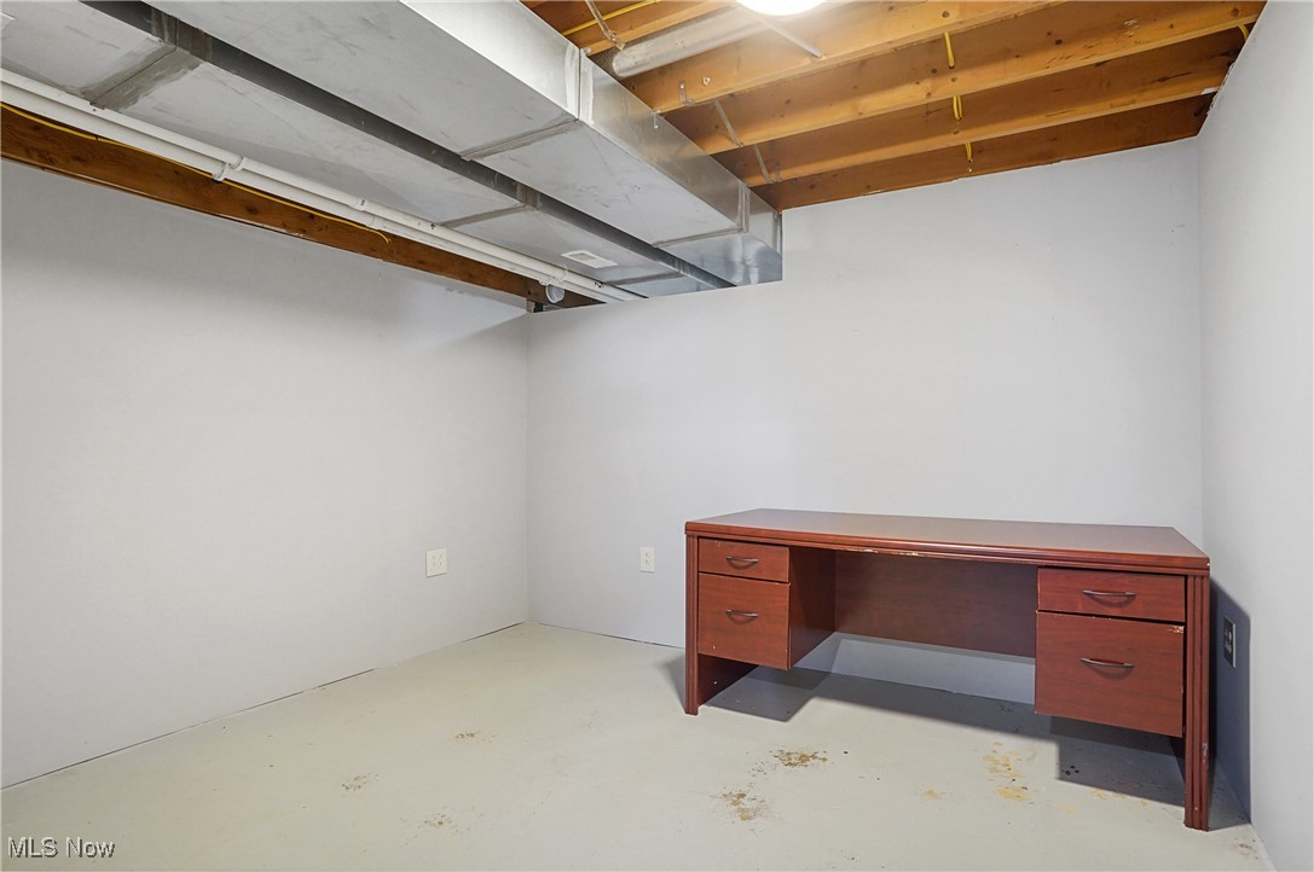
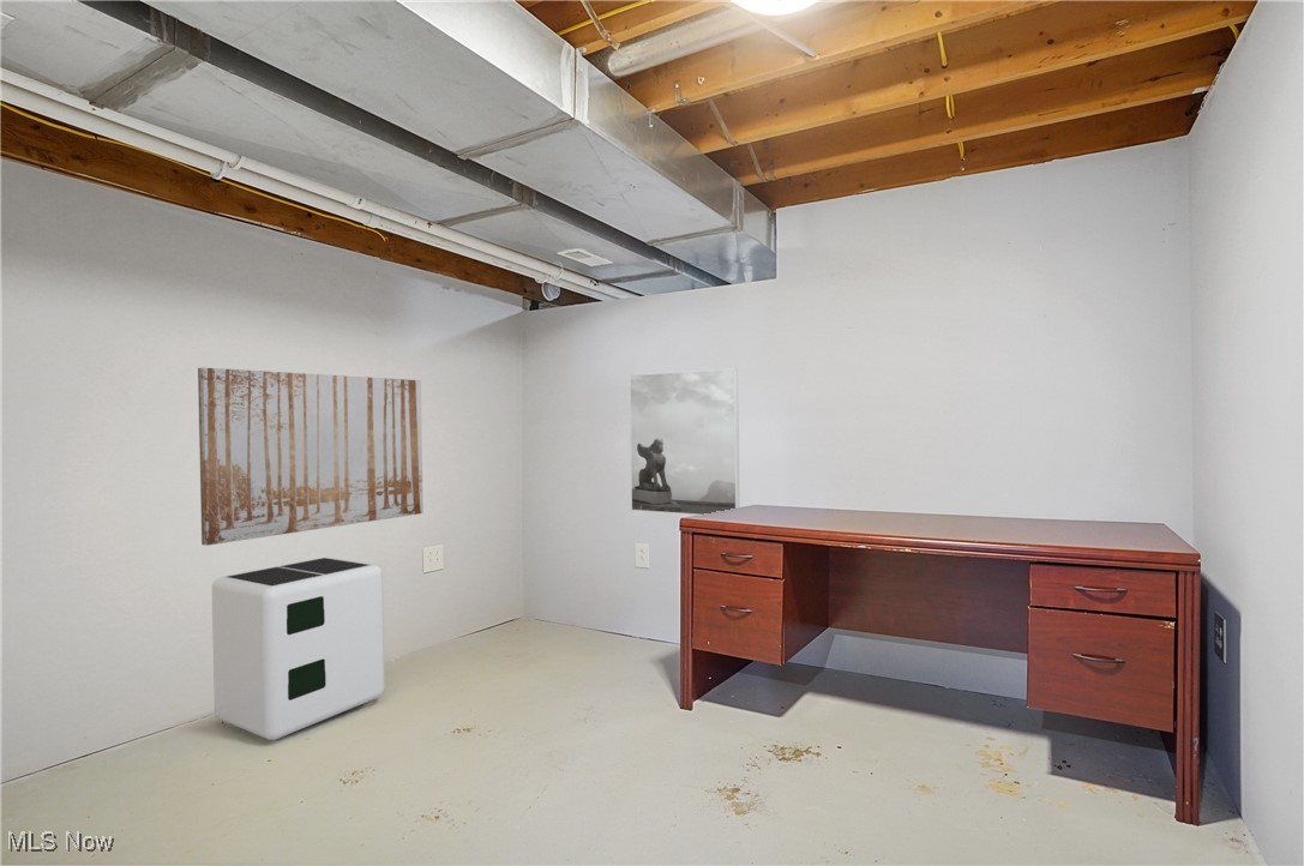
+ air purifier (301, 642)
+ wall art (326, 451)
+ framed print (681, 443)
